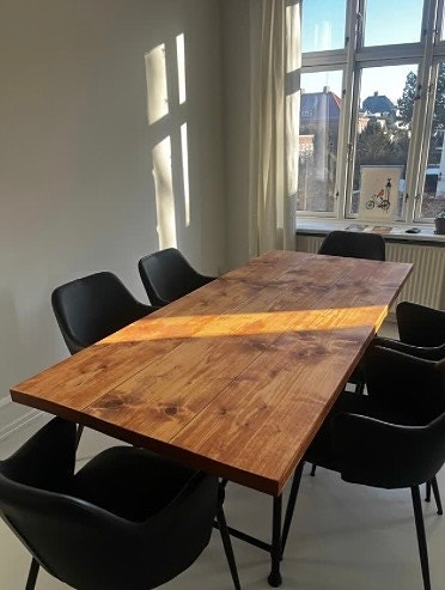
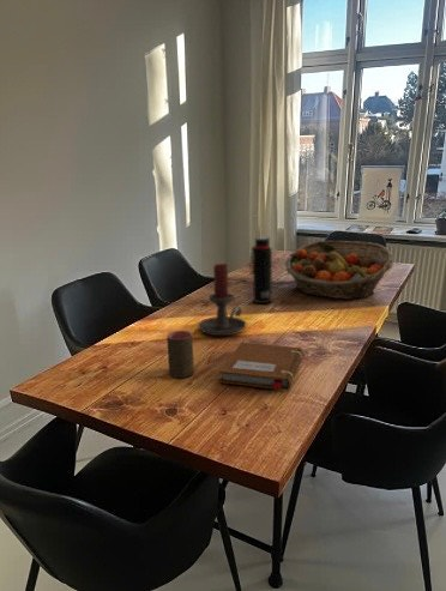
+ cup (180, 354)
+ fruit basket (337, 267)
+ candle holder (224, 295)
+ water bottle (260, 270)
+ notebook (263, 364)
